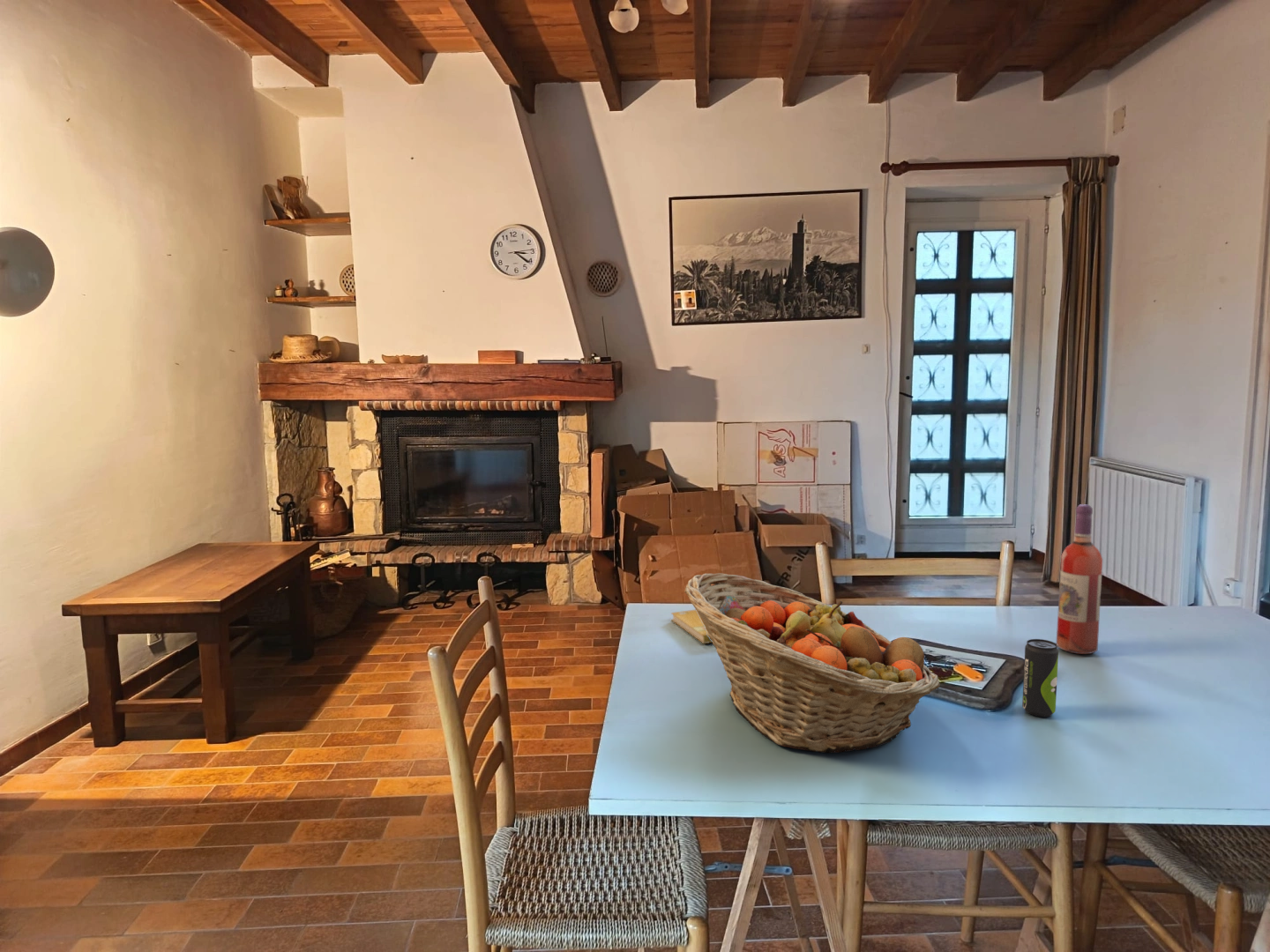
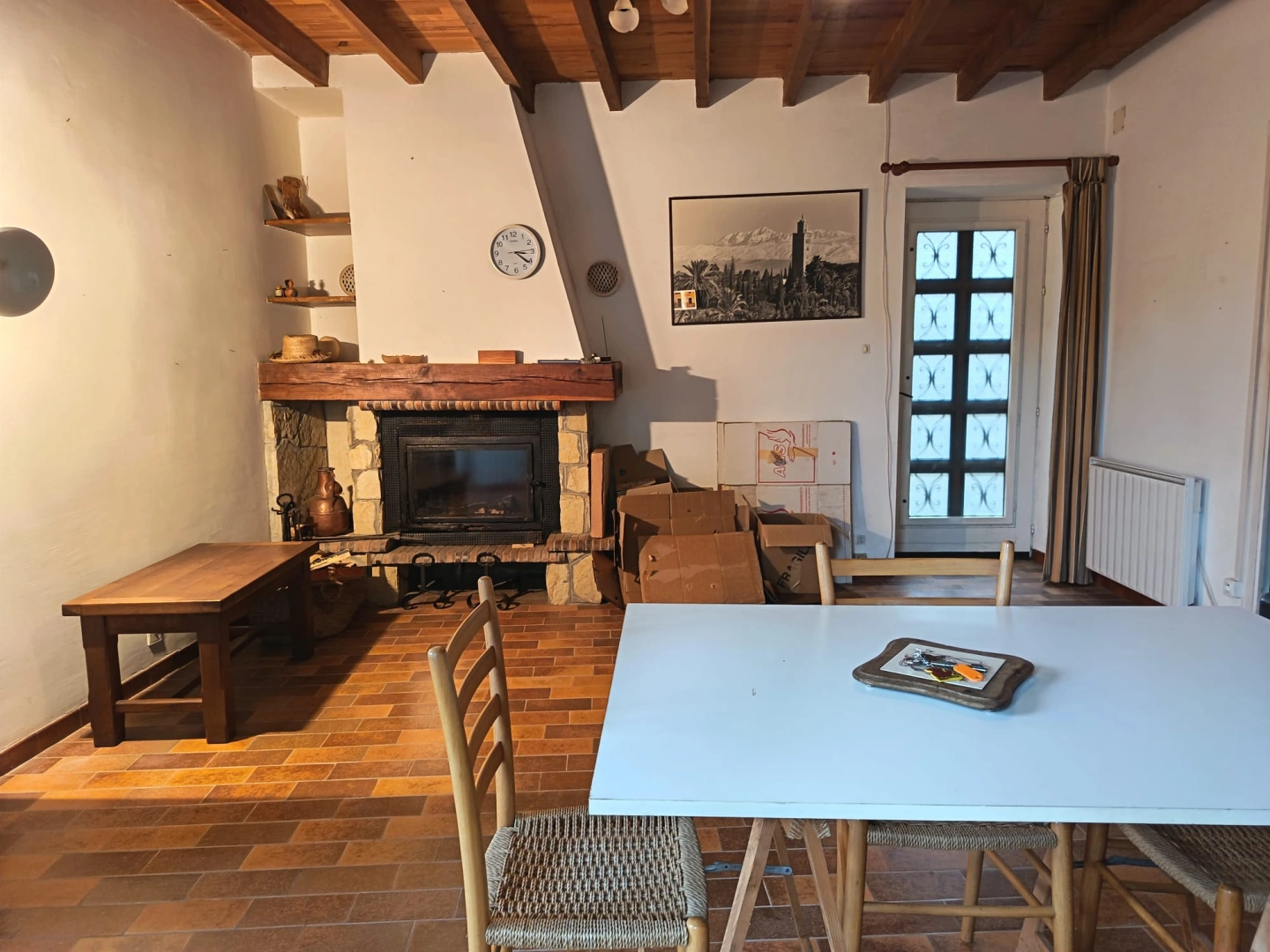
- fruit basket (803, 648)
- booklet (712, 641)
- beverage can (1040, 677)
- wine bottle (1080, 578)
